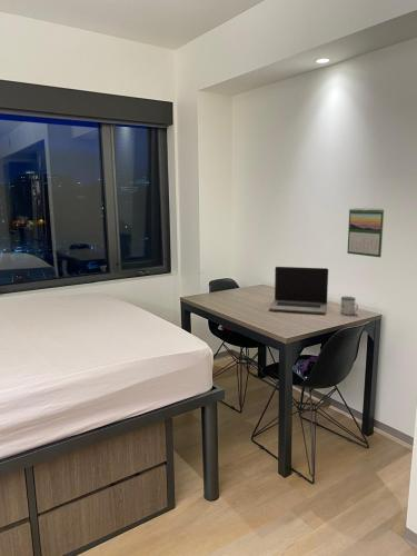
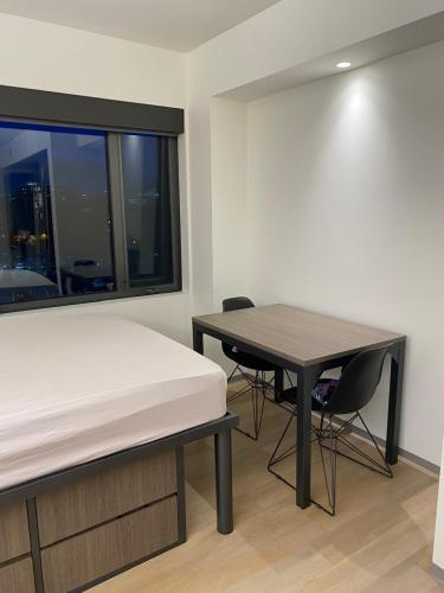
- mug (349, 306)
- calendar (365, 231)
- laptop computer (298, 289)
